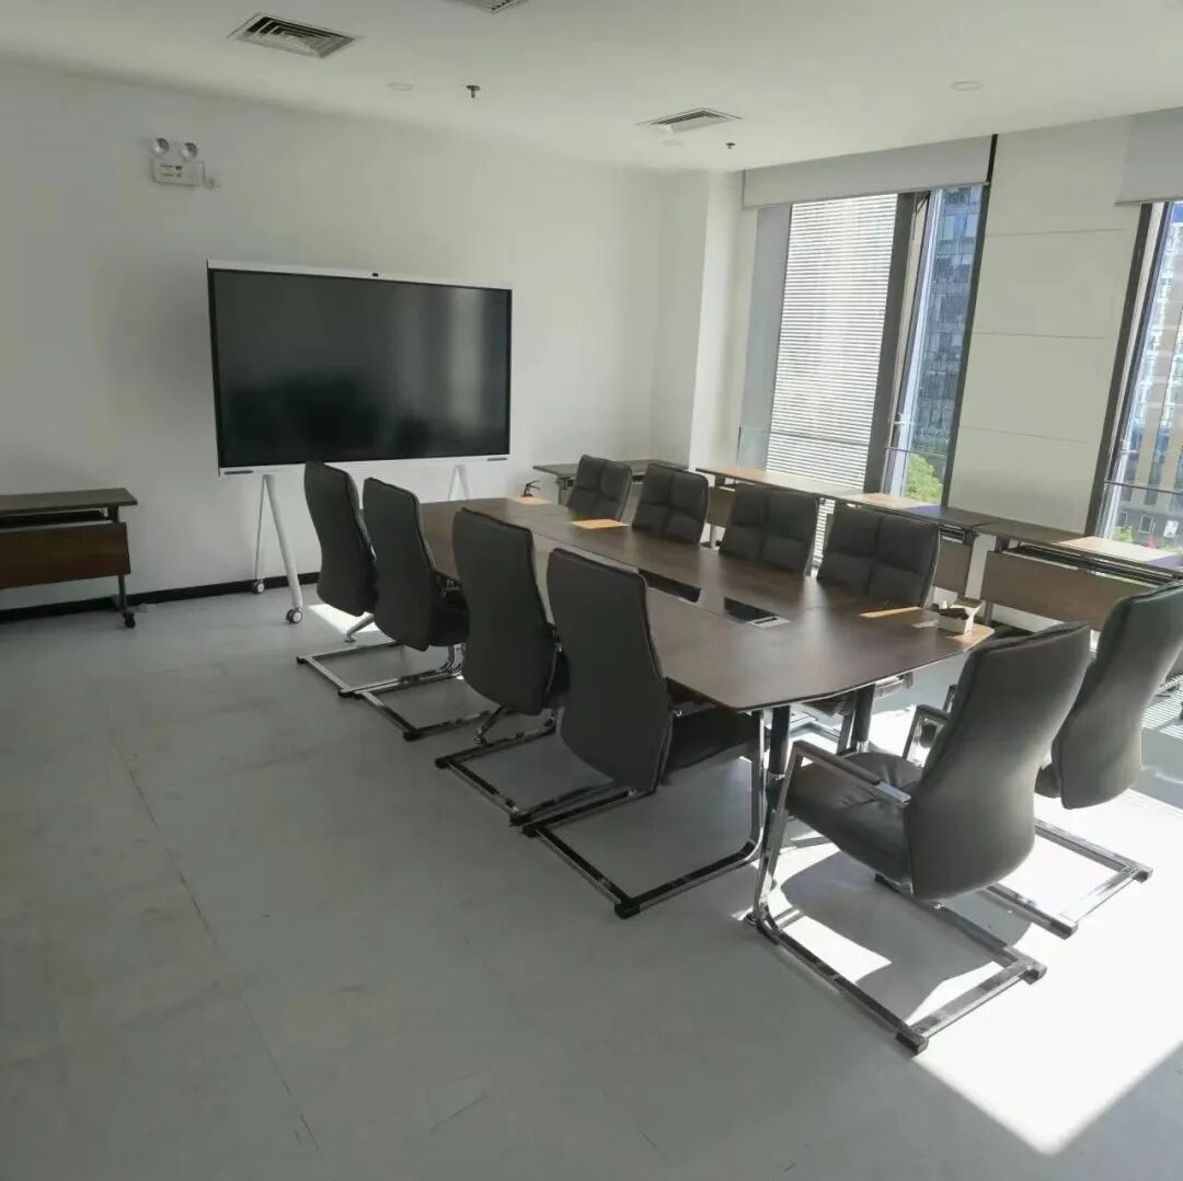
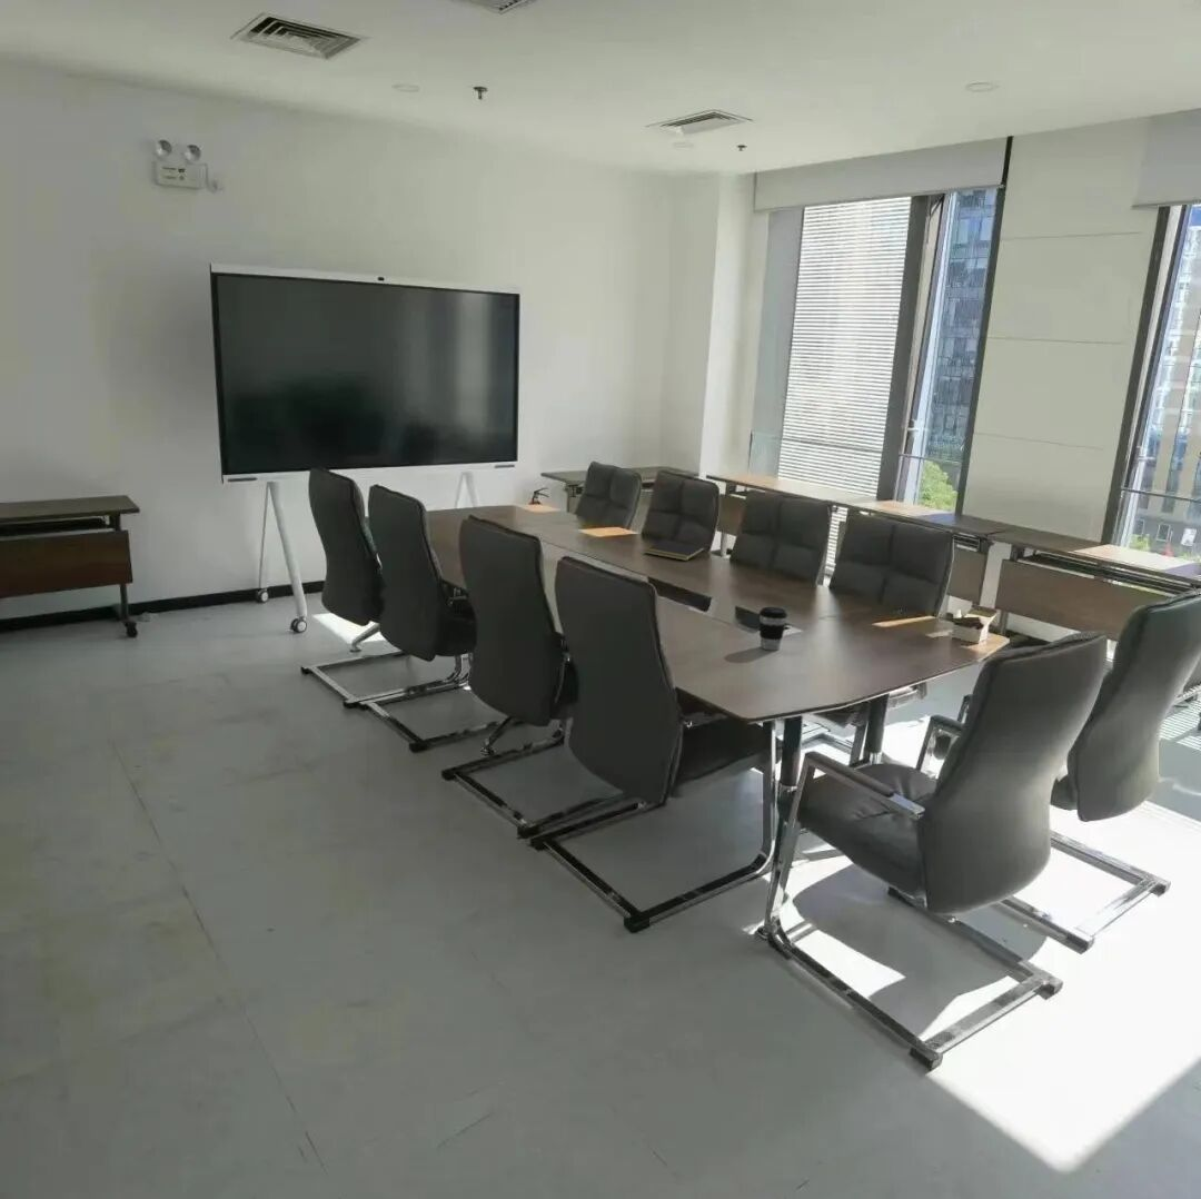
+ notepad (674, 549)
+ coffee cup (772, 628)
